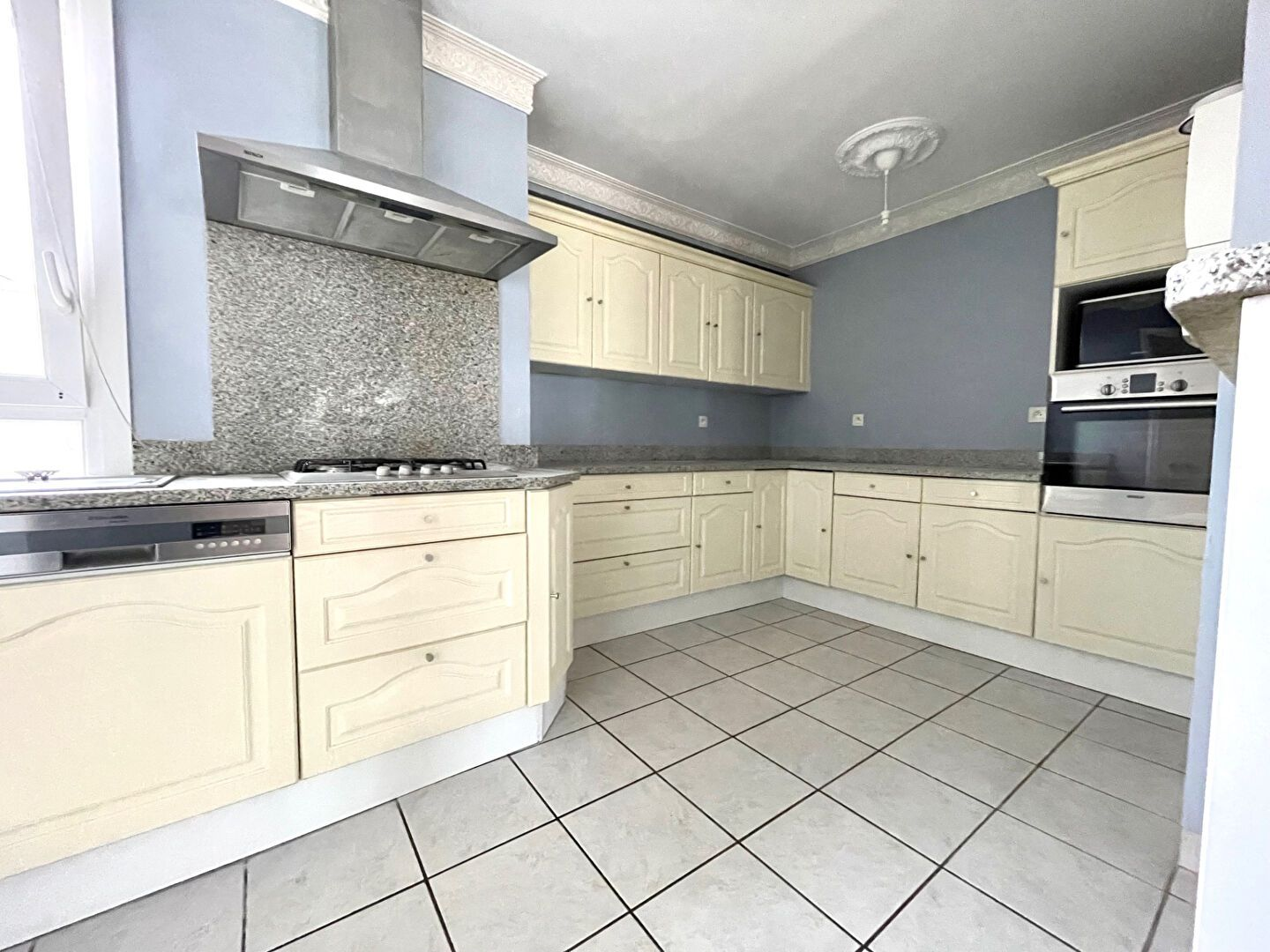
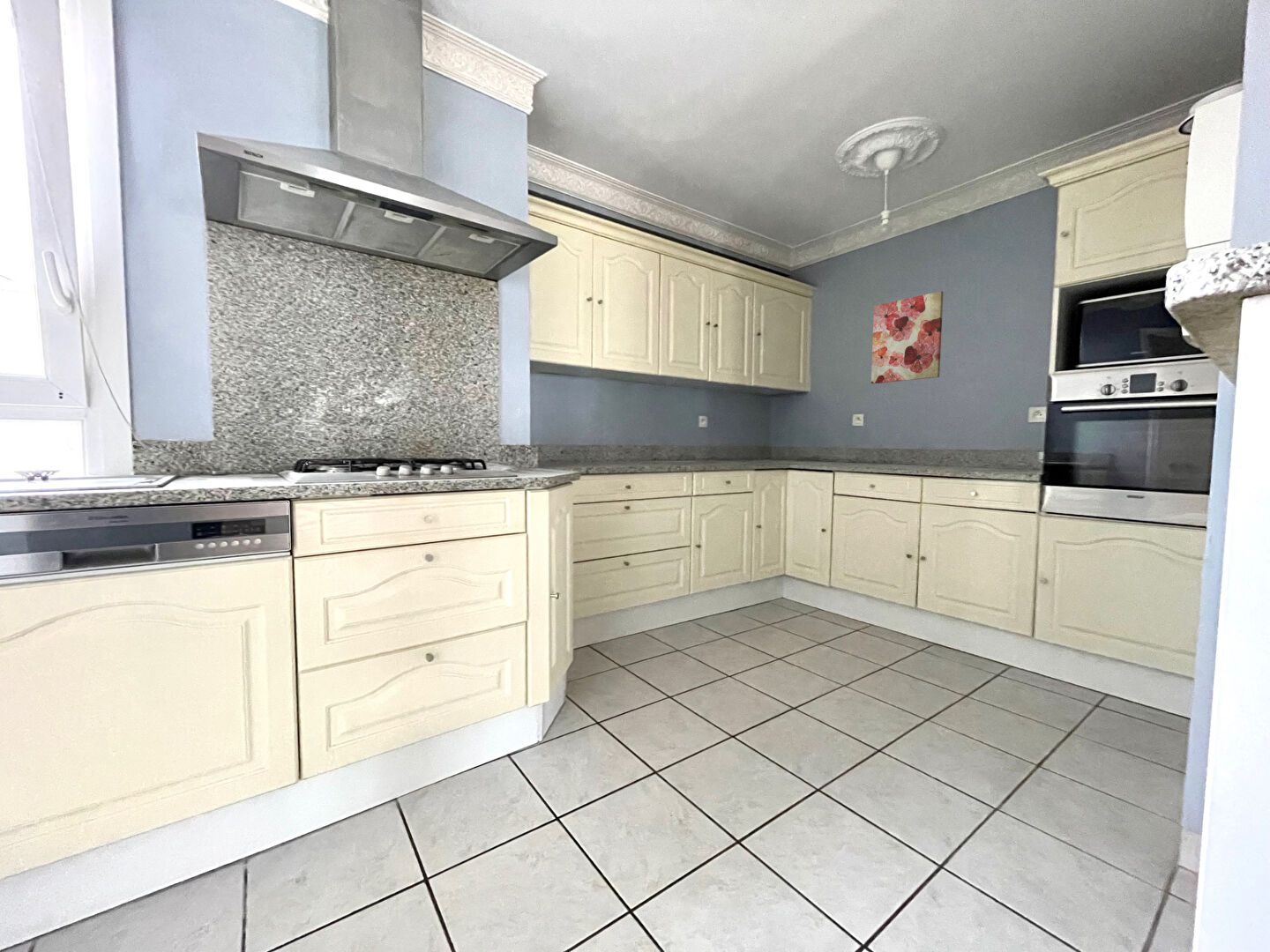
+ wall art (905, 339)
